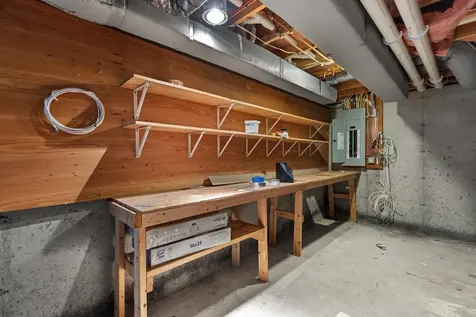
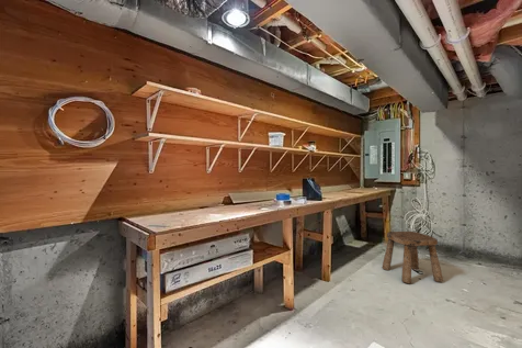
+ stool (410, 255)
